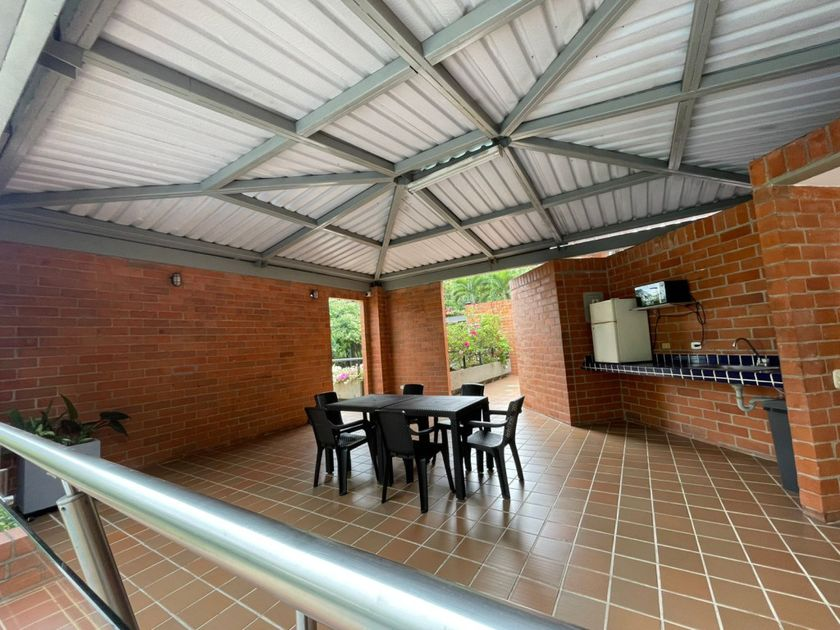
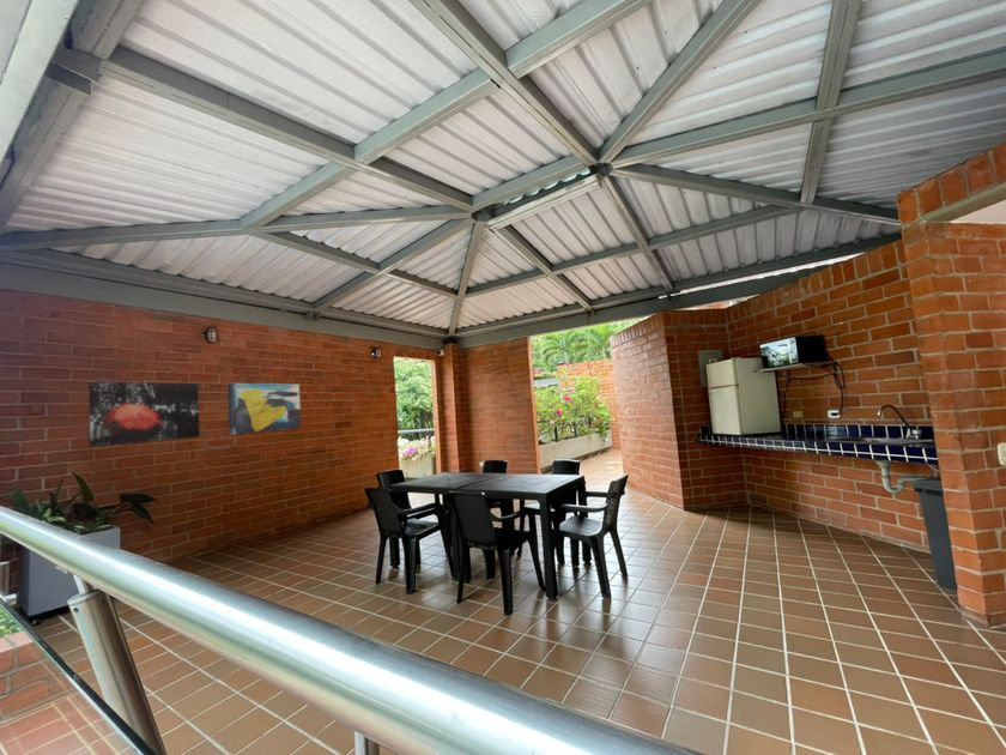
+ wall art (149, 412)
+ wall art (267, 407)
